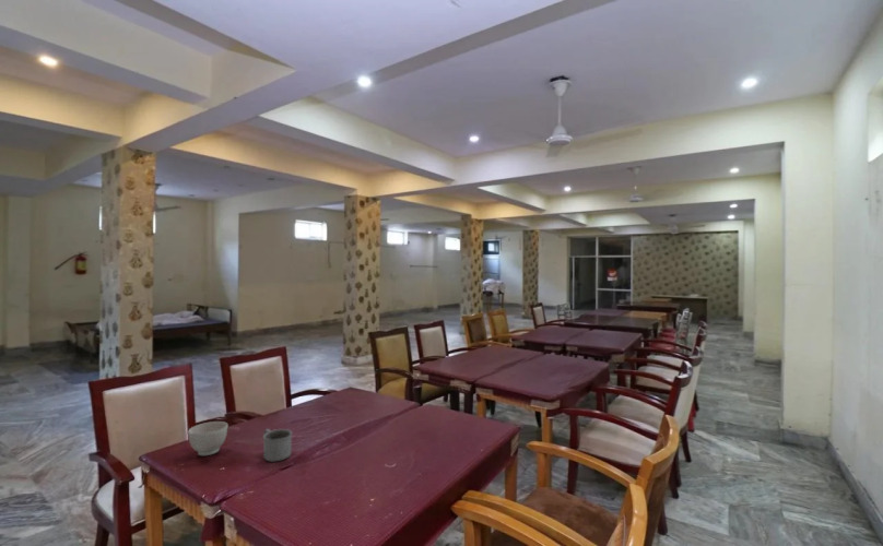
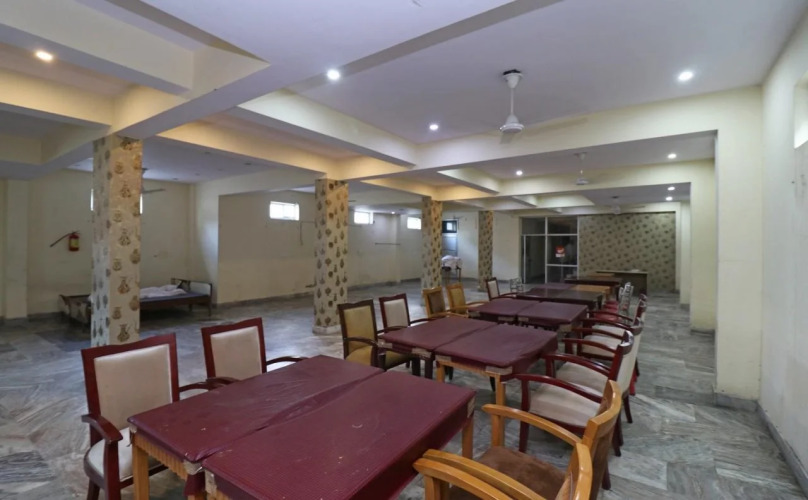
- bowl (208, 439)
- mug (275, 443)
